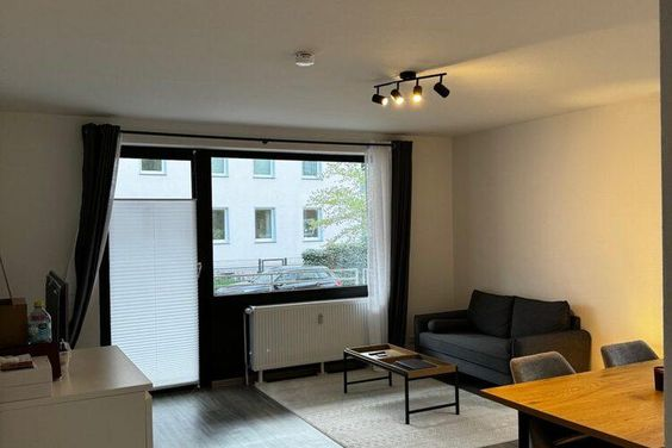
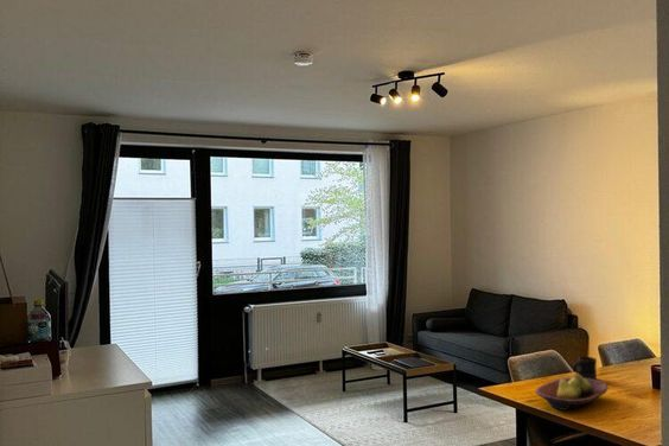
+ mug (584, 369)
+ fruit bowl (572, 389)
